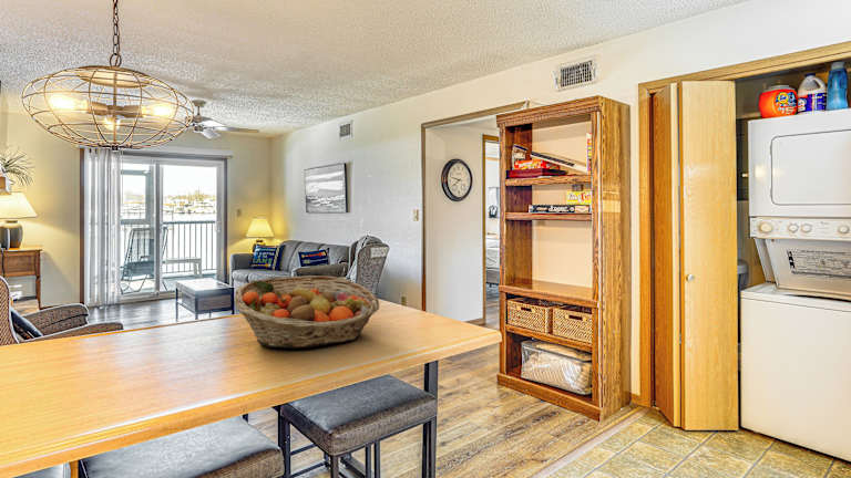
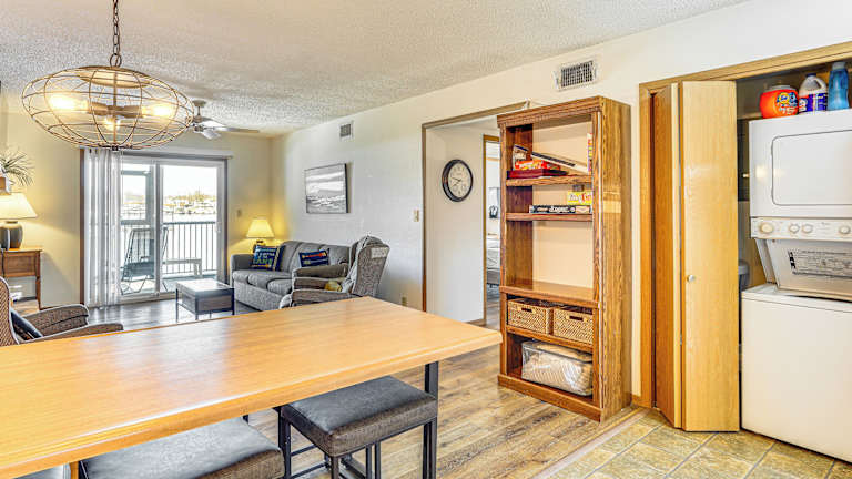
- fruit basket (309, 308)
